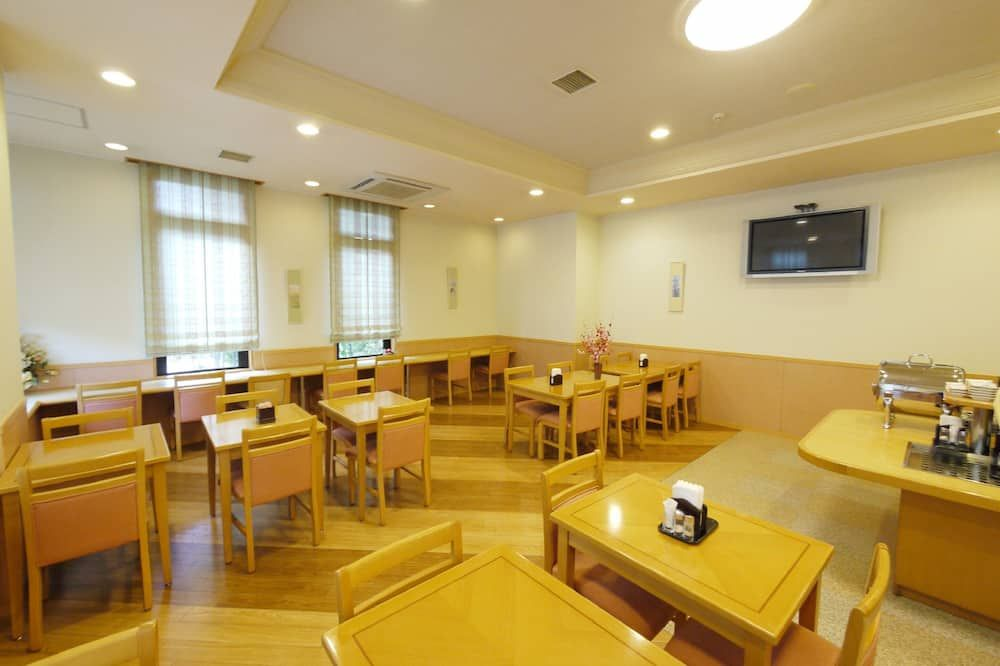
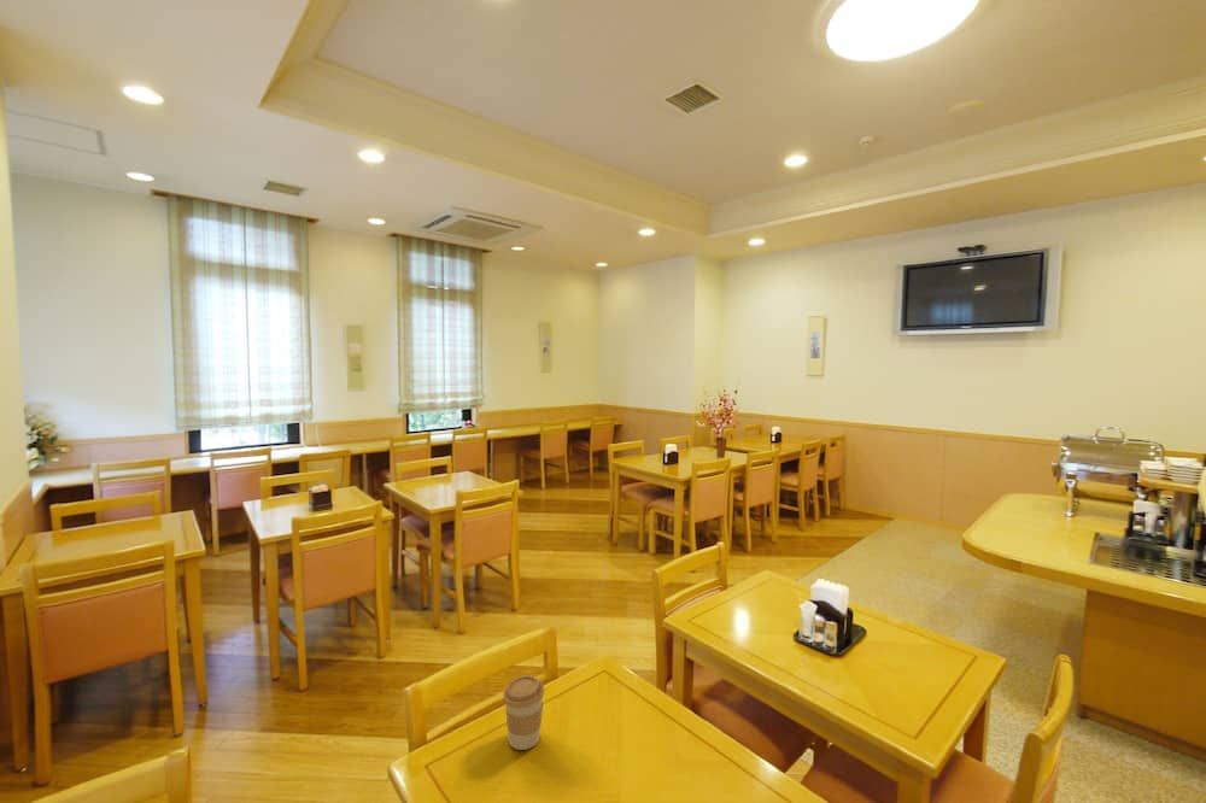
+ coffee cup (523, 710)
